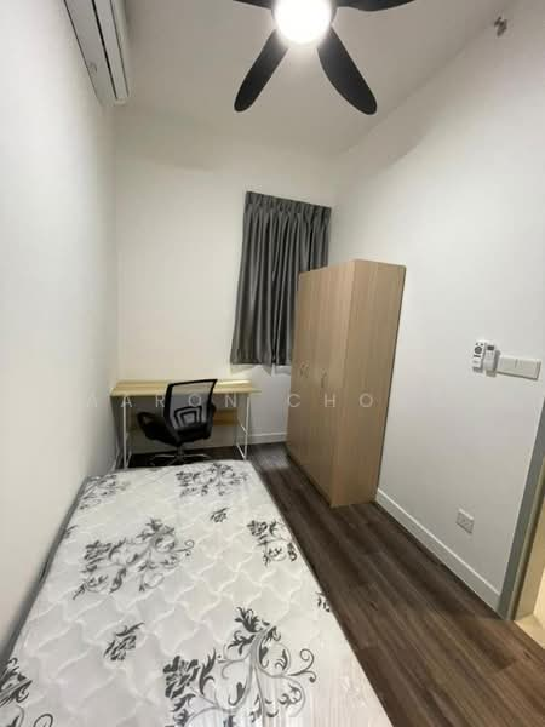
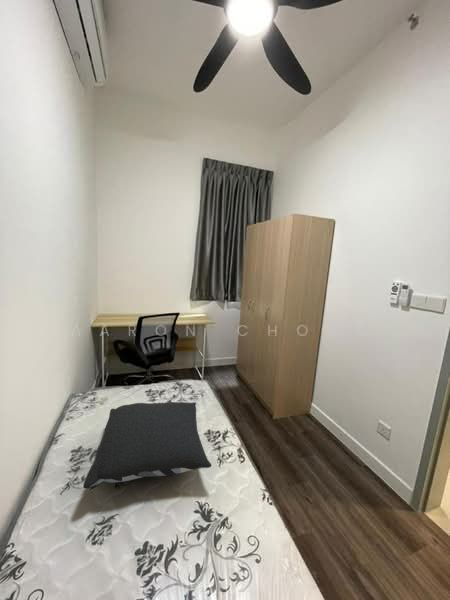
+ pillow (154, 435)
